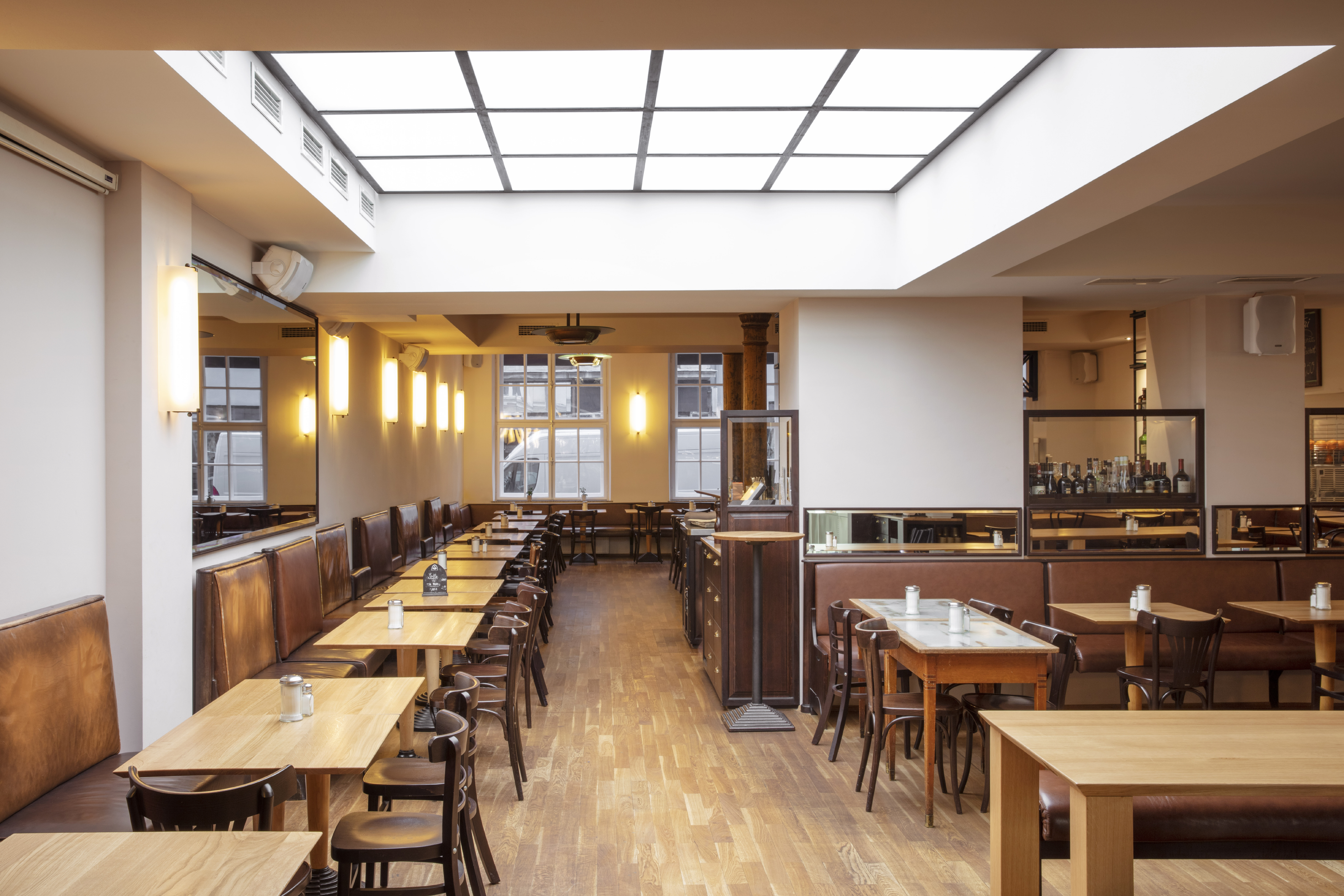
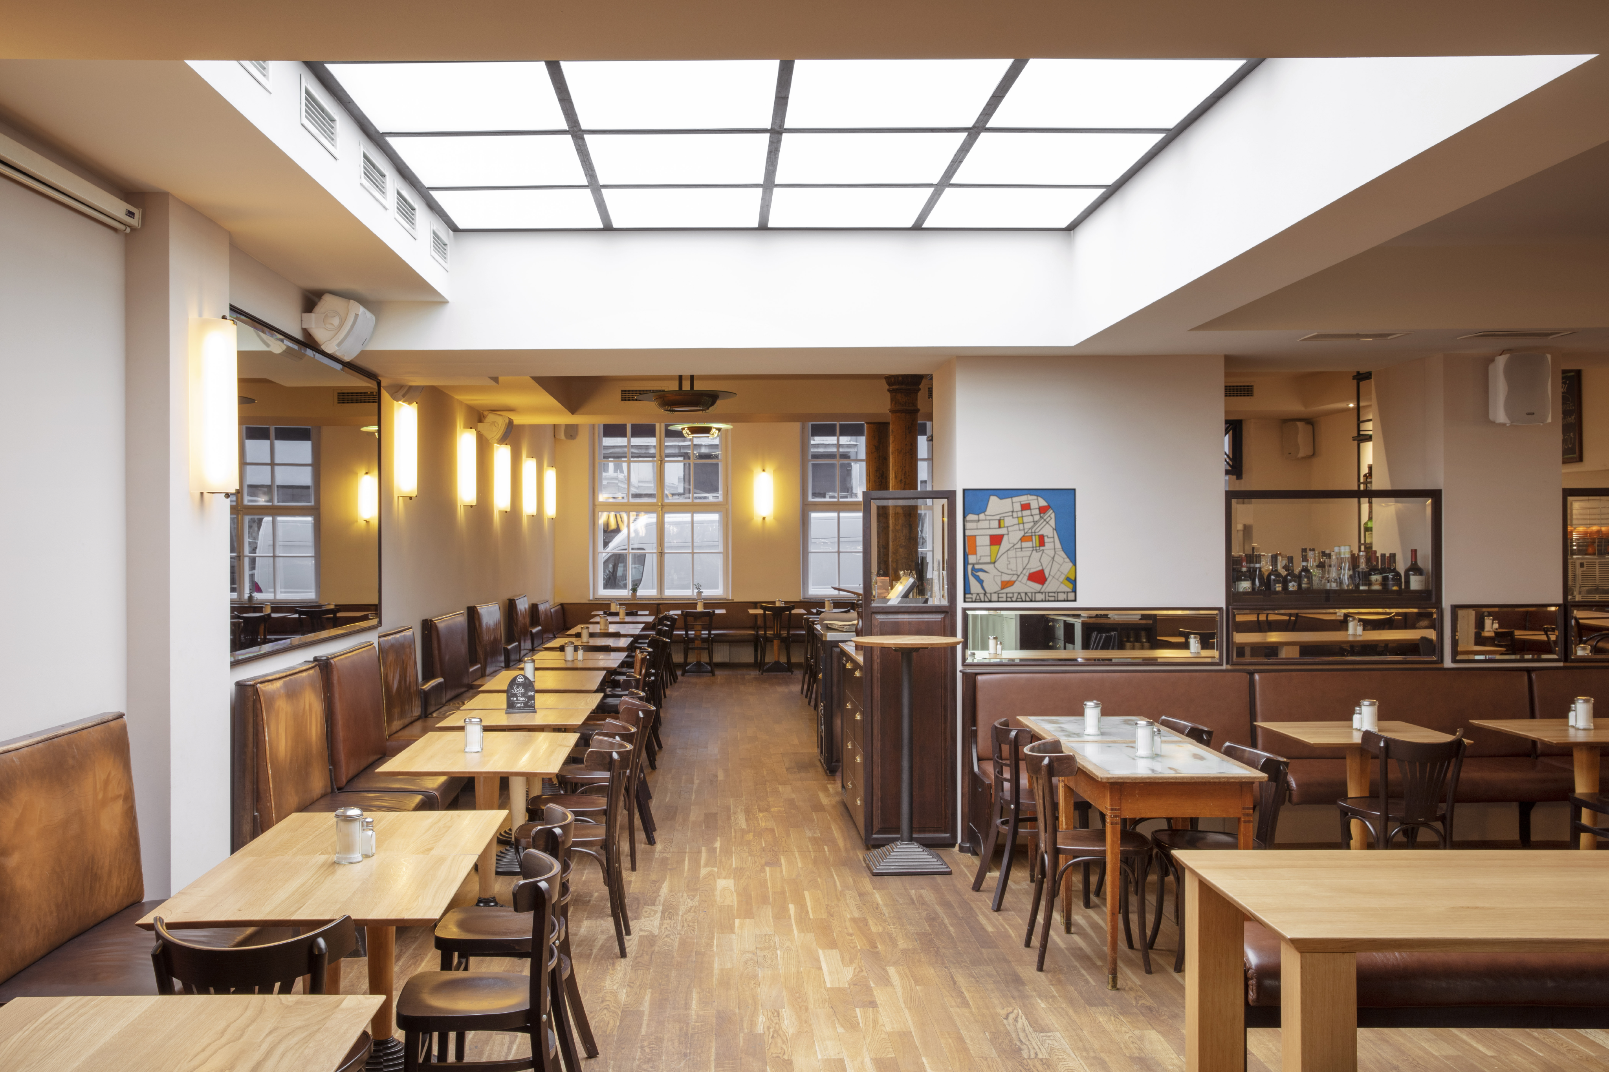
+ wall art (1019, 546)
